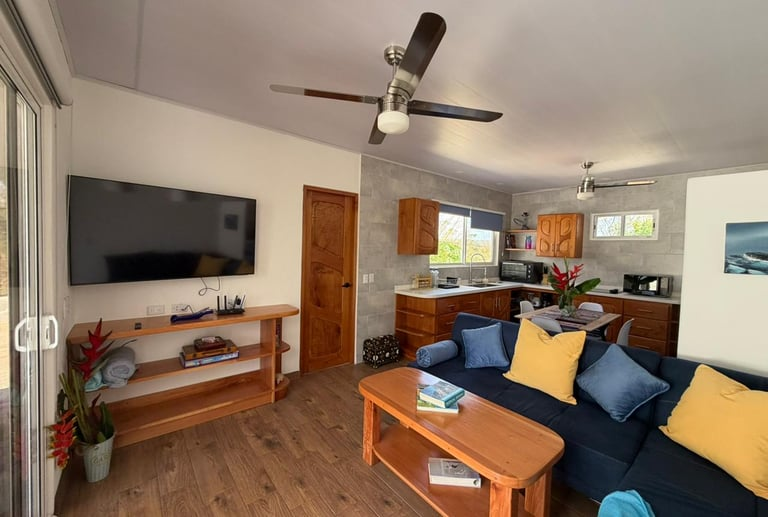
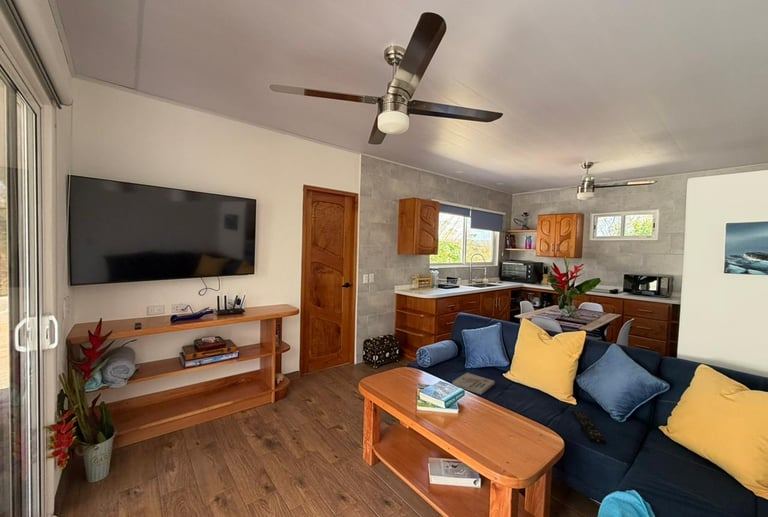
+ book (473, 382)
+ remote control (587, 425)
